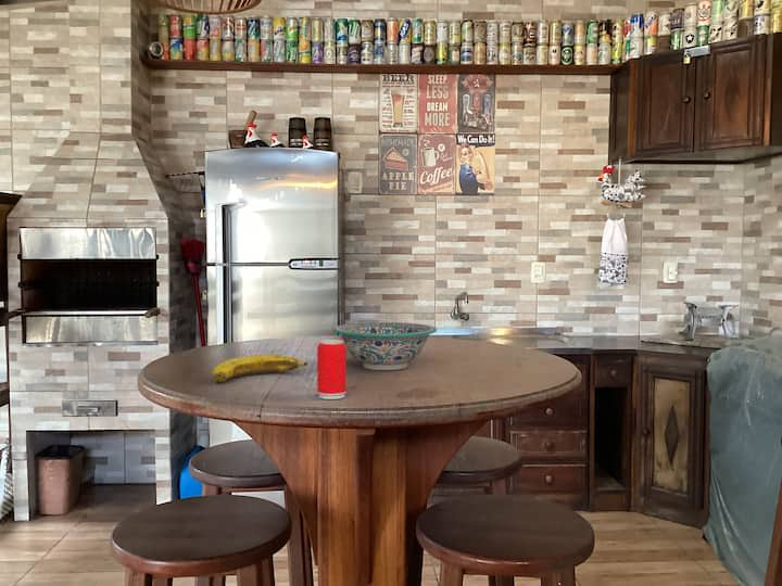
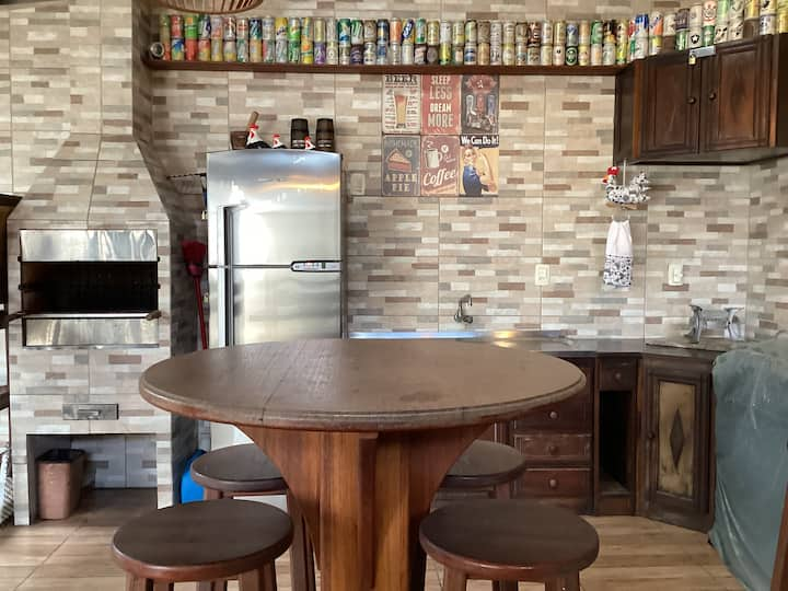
- banana (261, 367)
- beverage can (331, 368)
- decorative bowl (384, 346)
